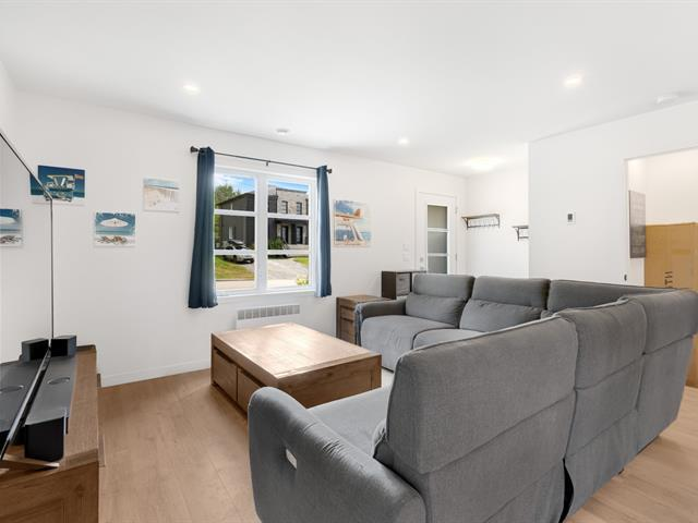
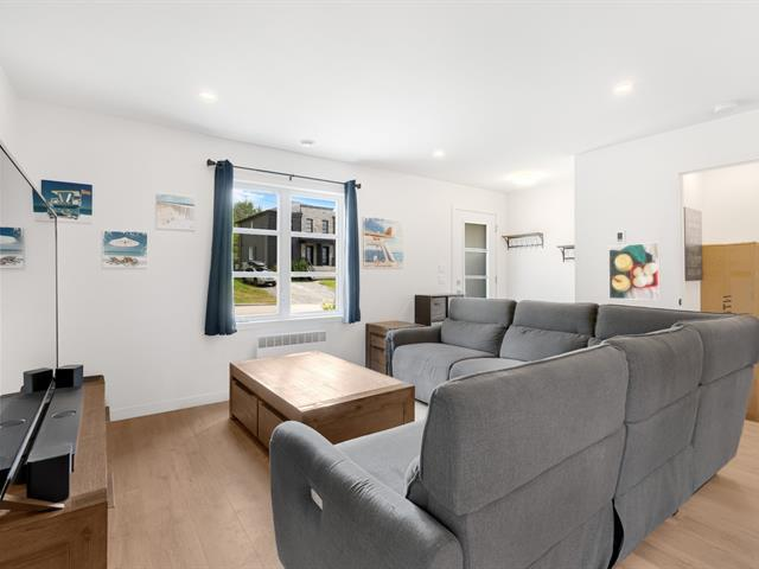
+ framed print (633, 271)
